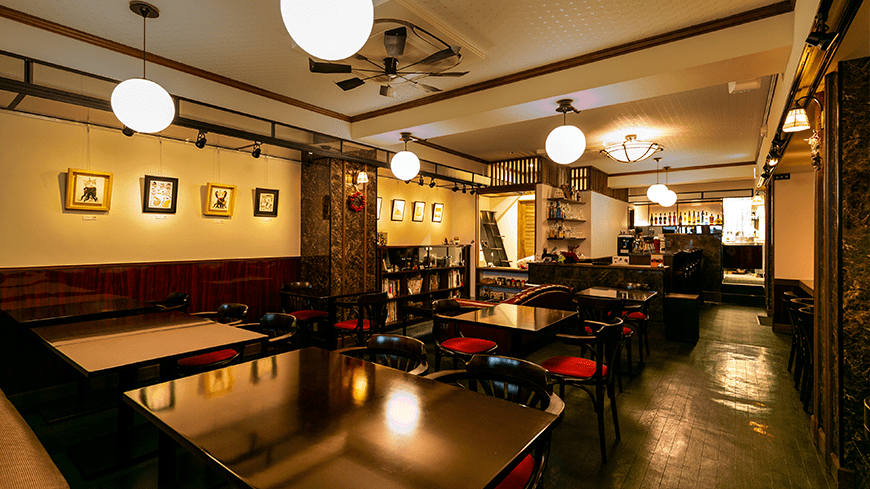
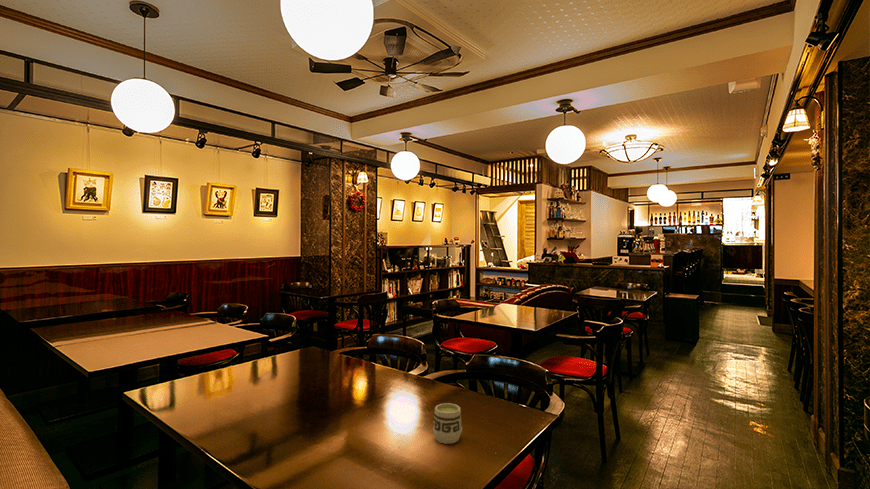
+ cup (447, 423)
